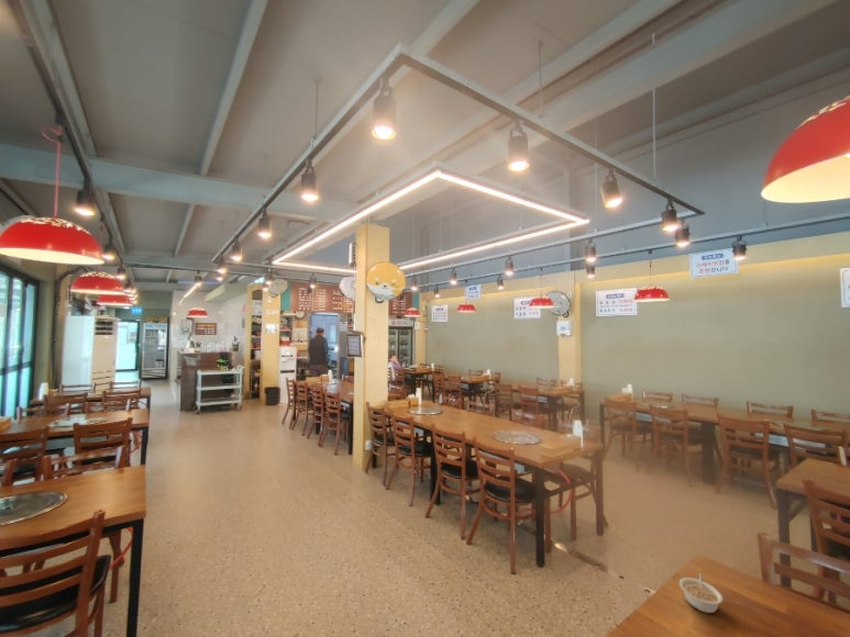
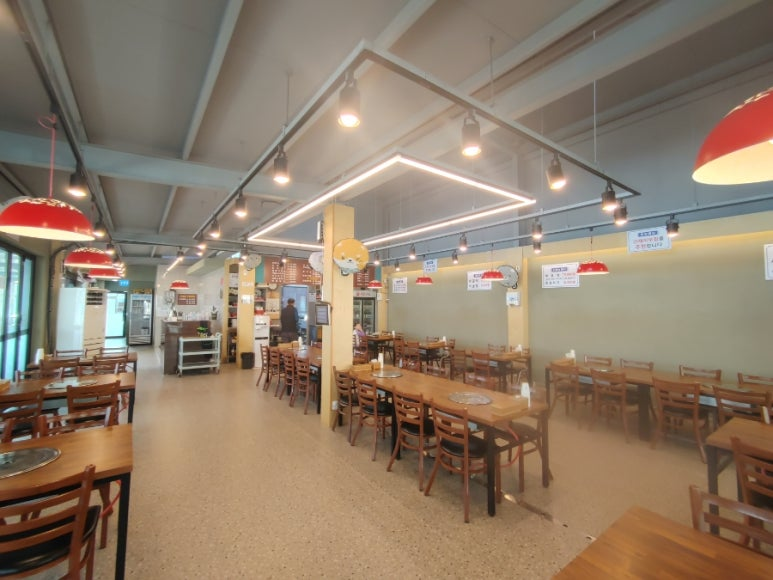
- legume (699, 594)
